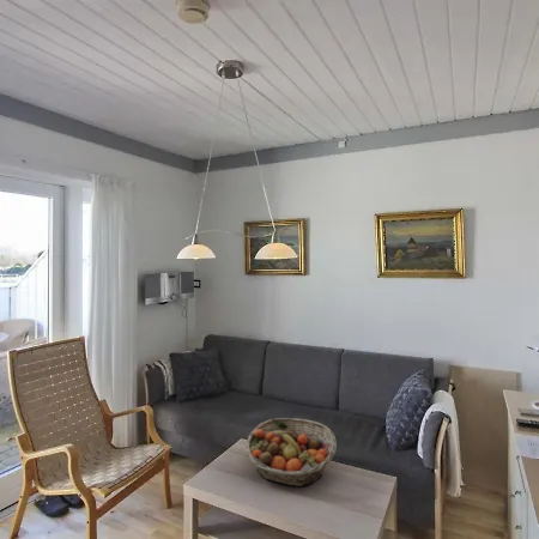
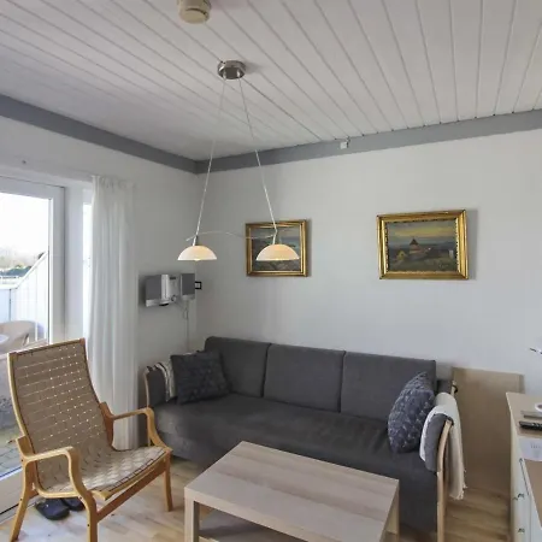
- fruit basket (290, 449)
